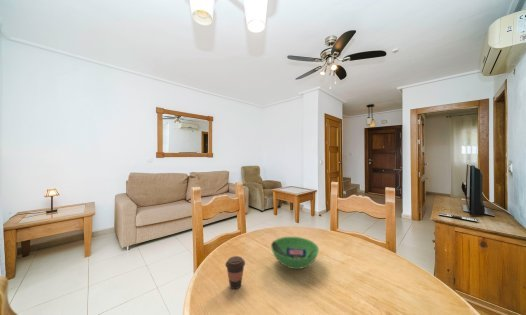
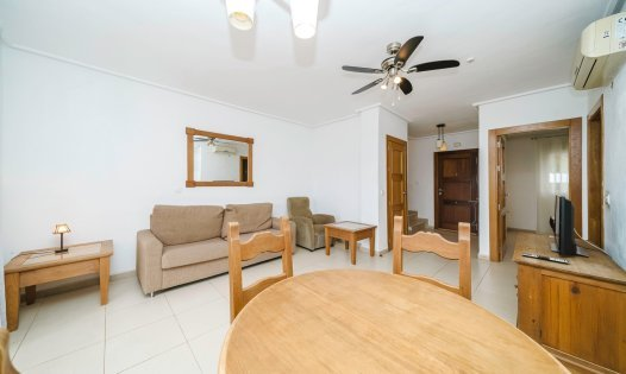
- bowl (294, 252)
- coffee cup (235, 272)
